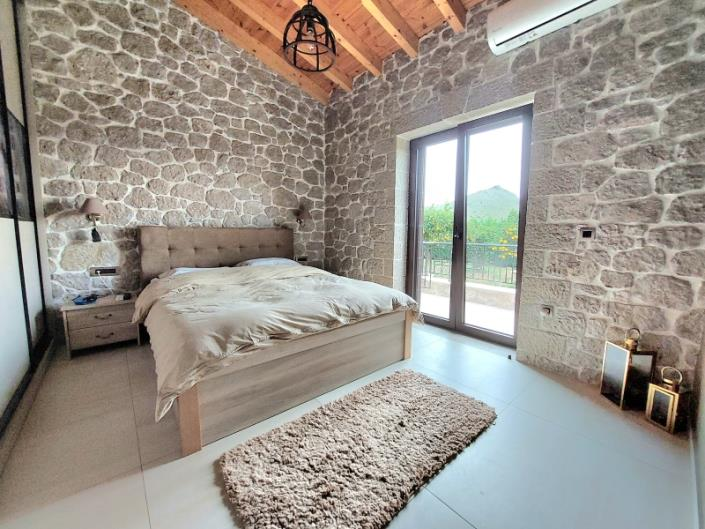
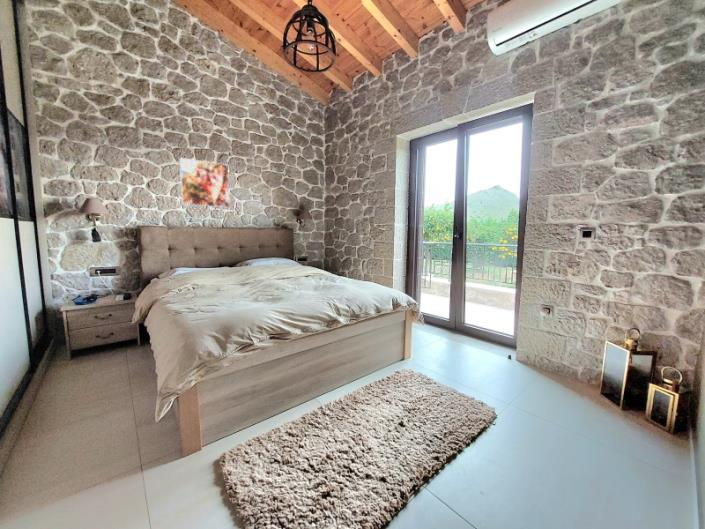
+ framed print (206, 184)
